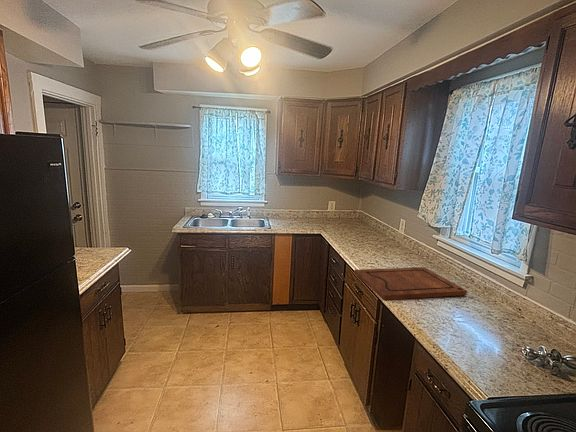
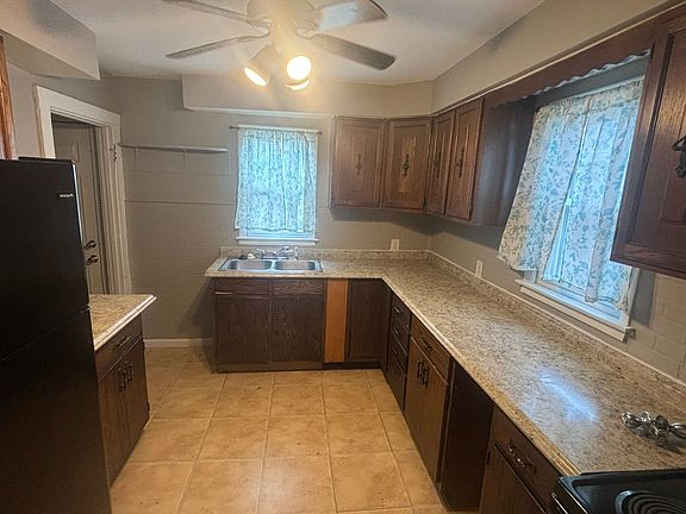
- cutting board (406, 281)
